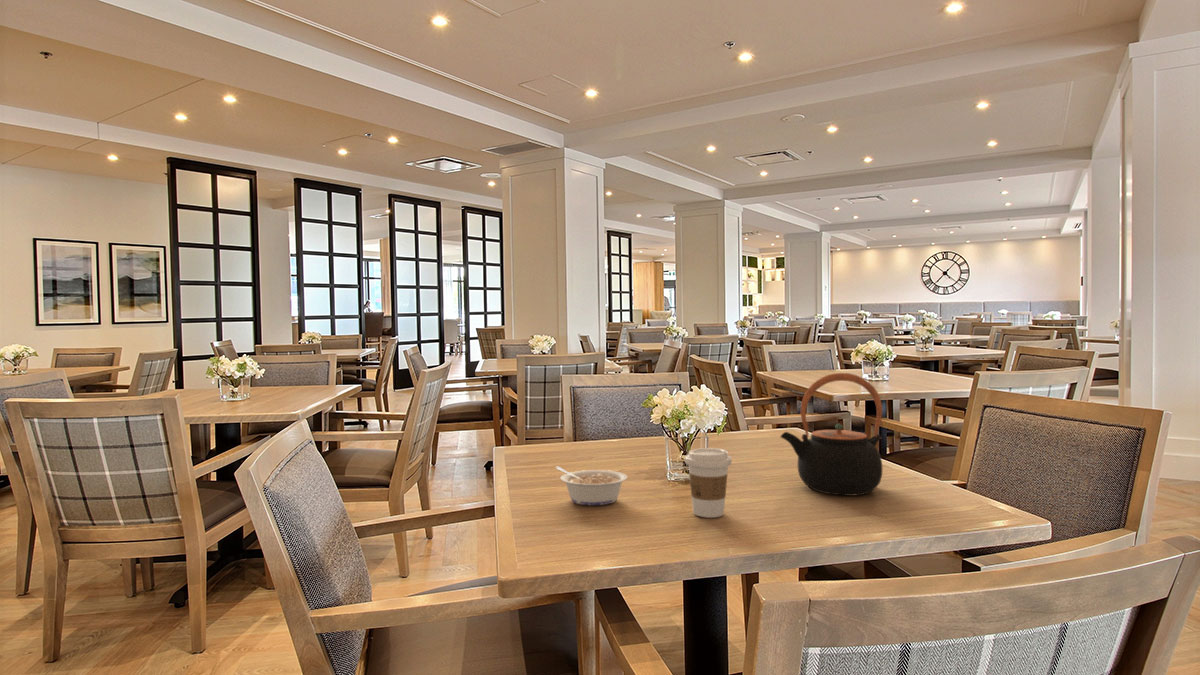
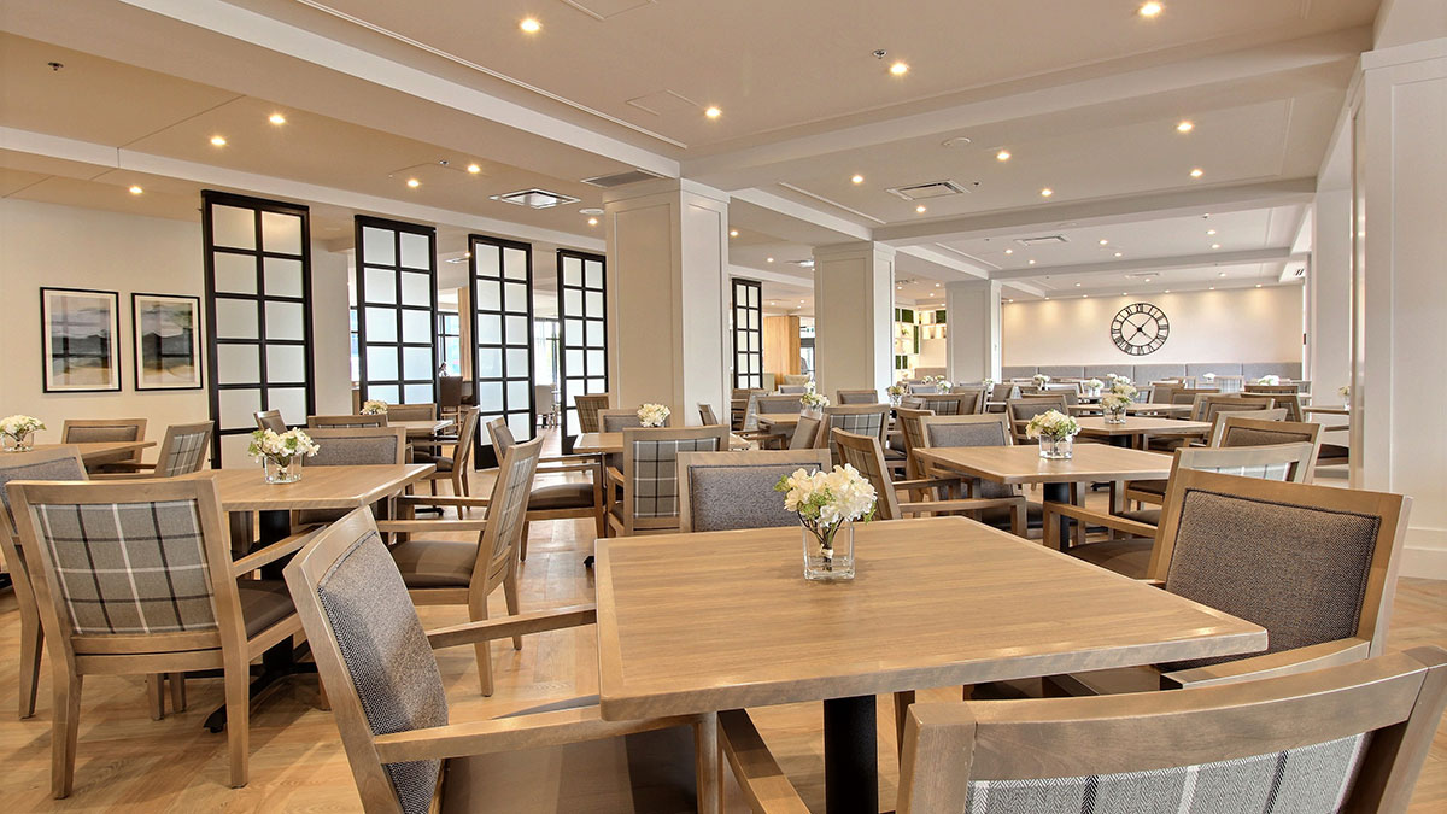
- coffee cup (708, 482)
- teapot (831, 430)
- legume (591, 486)
